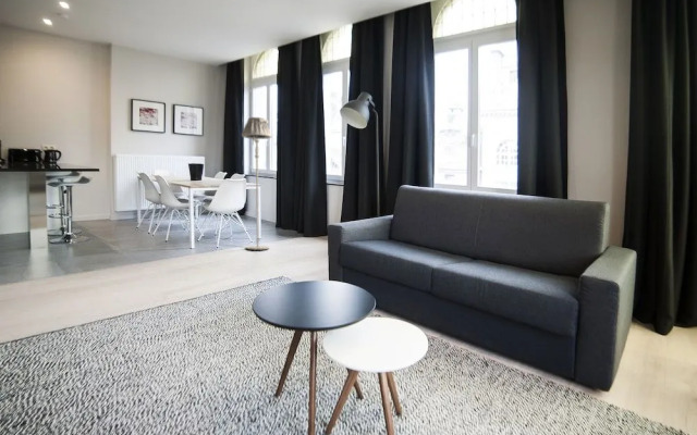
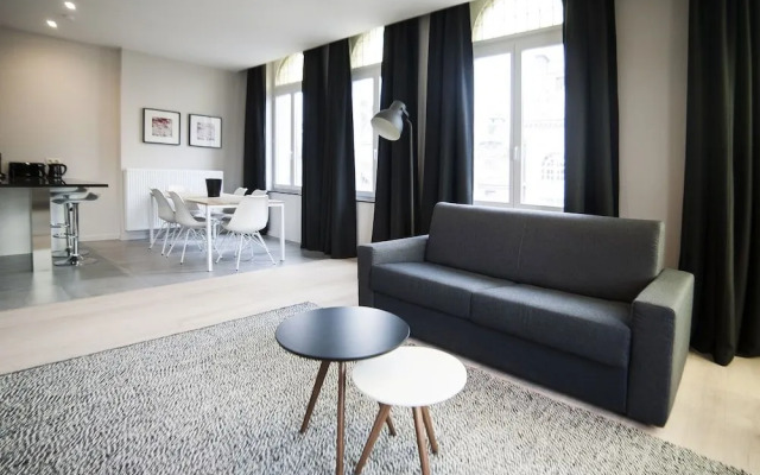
- floor lamp (257, 183)
